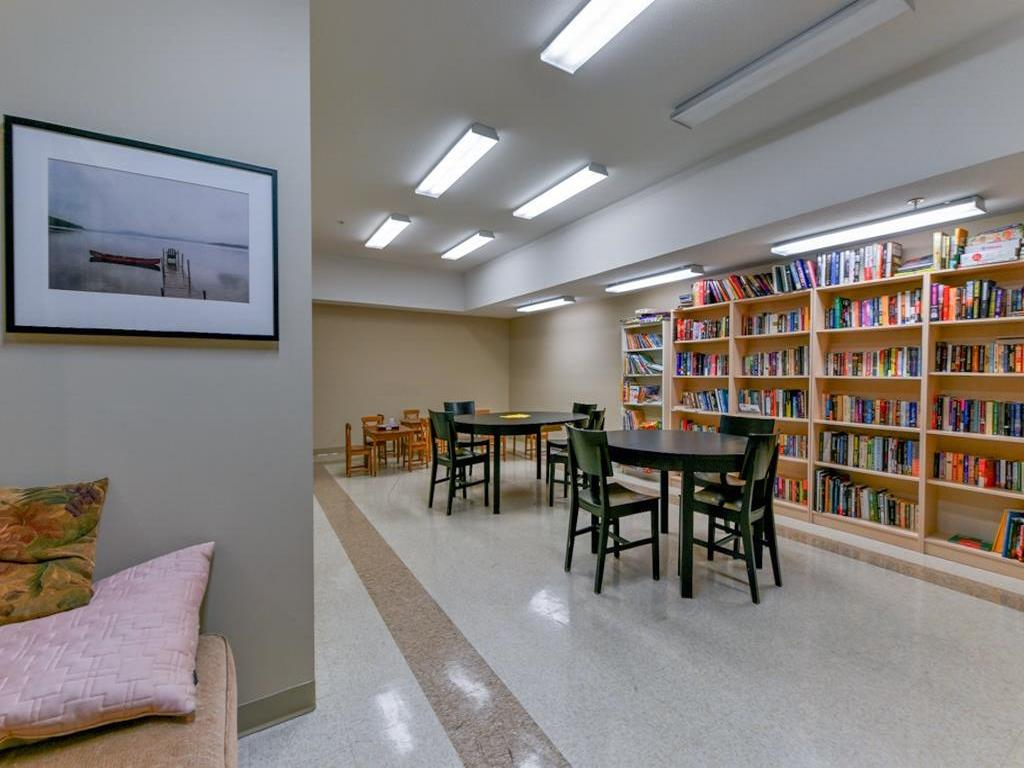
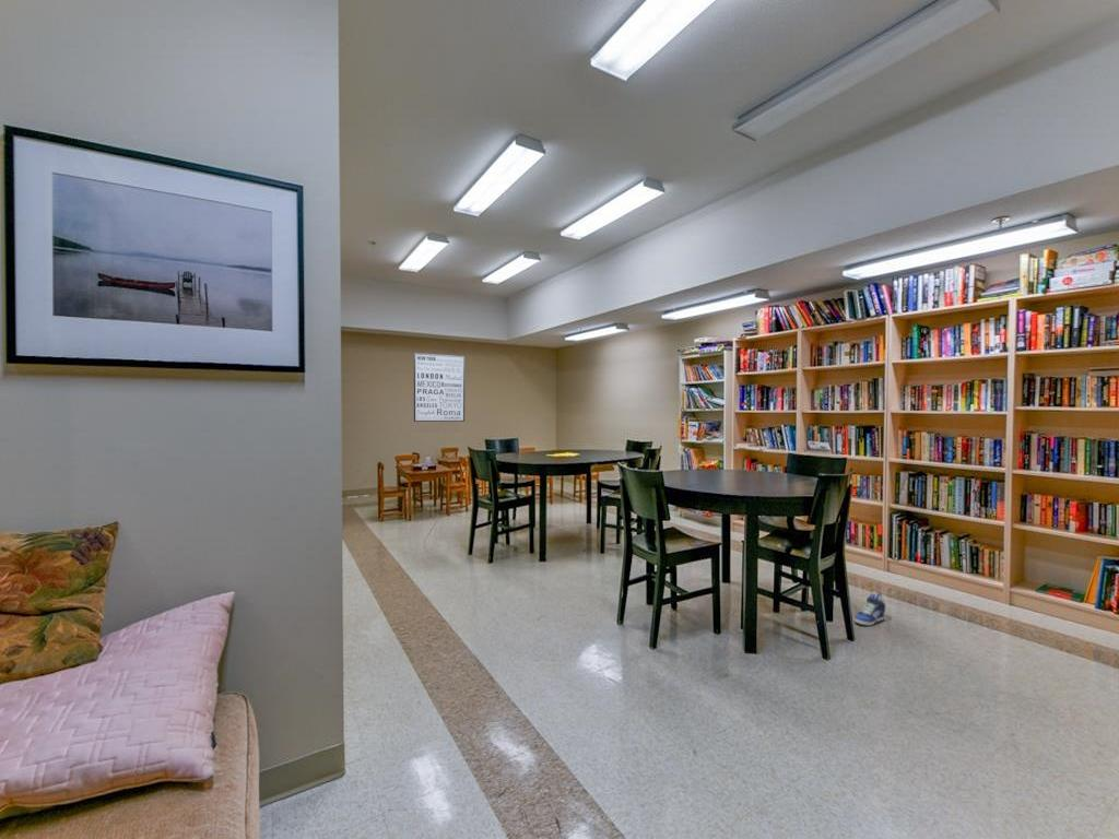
+ sneaker (869, 605)
+ wall art (439, 388)
